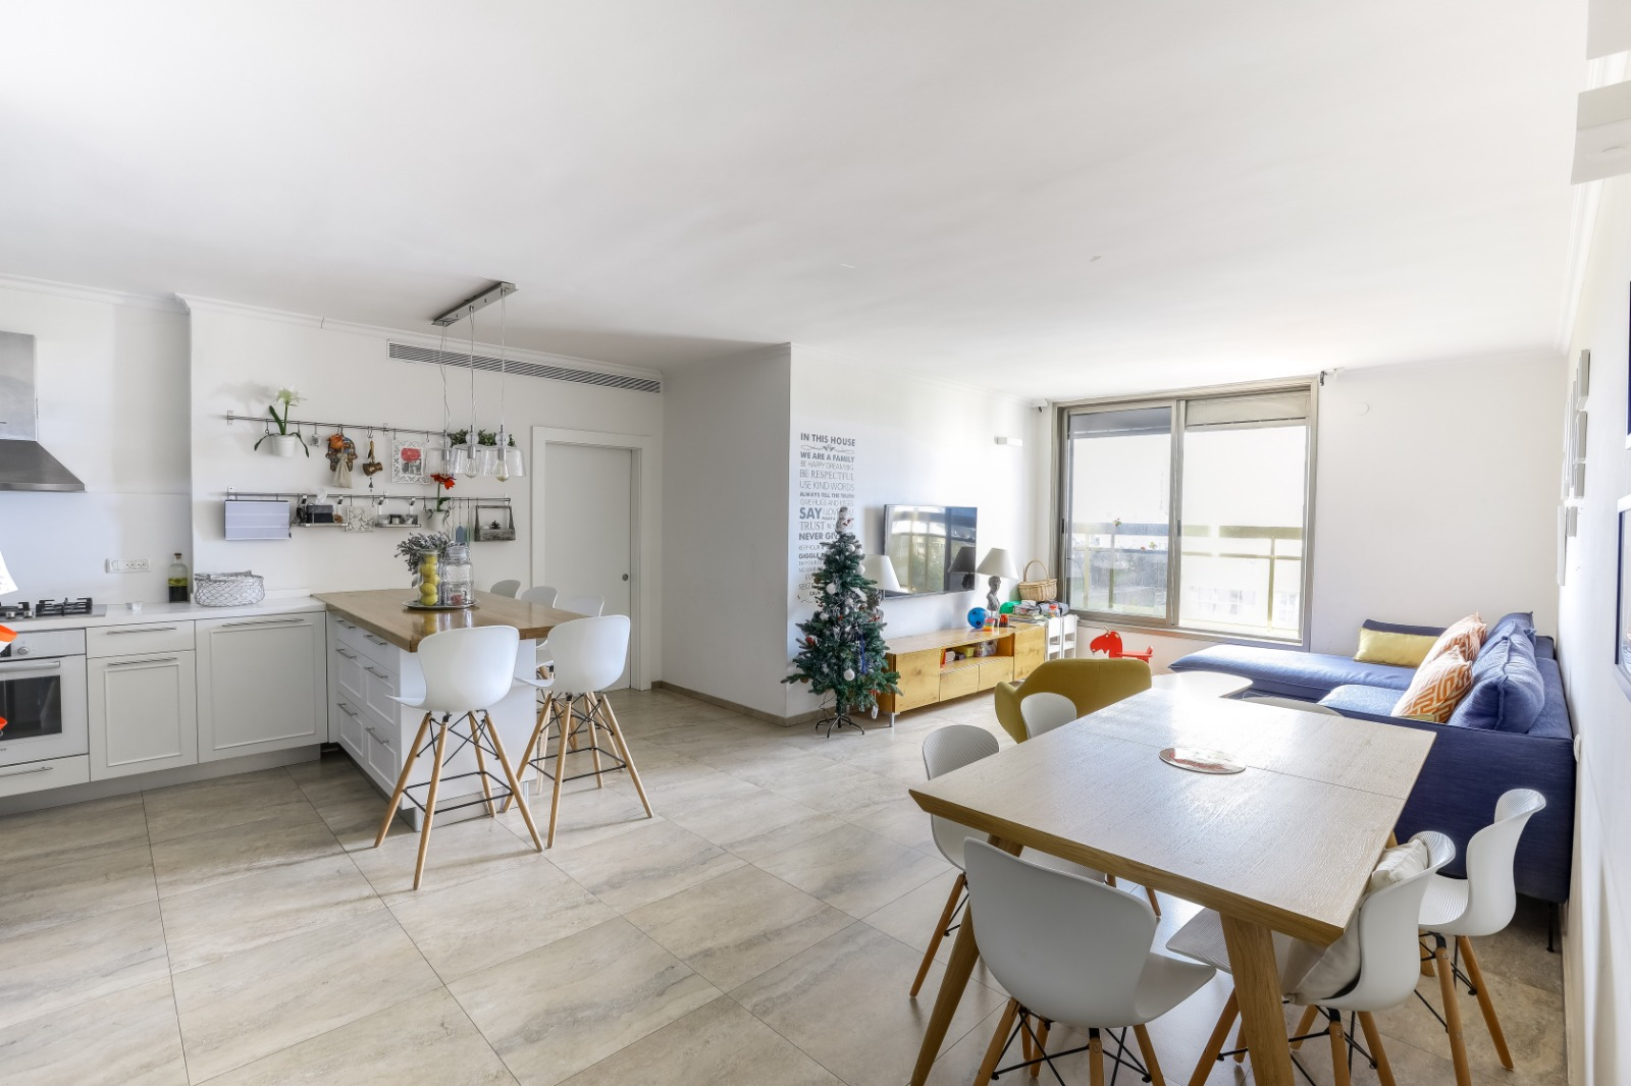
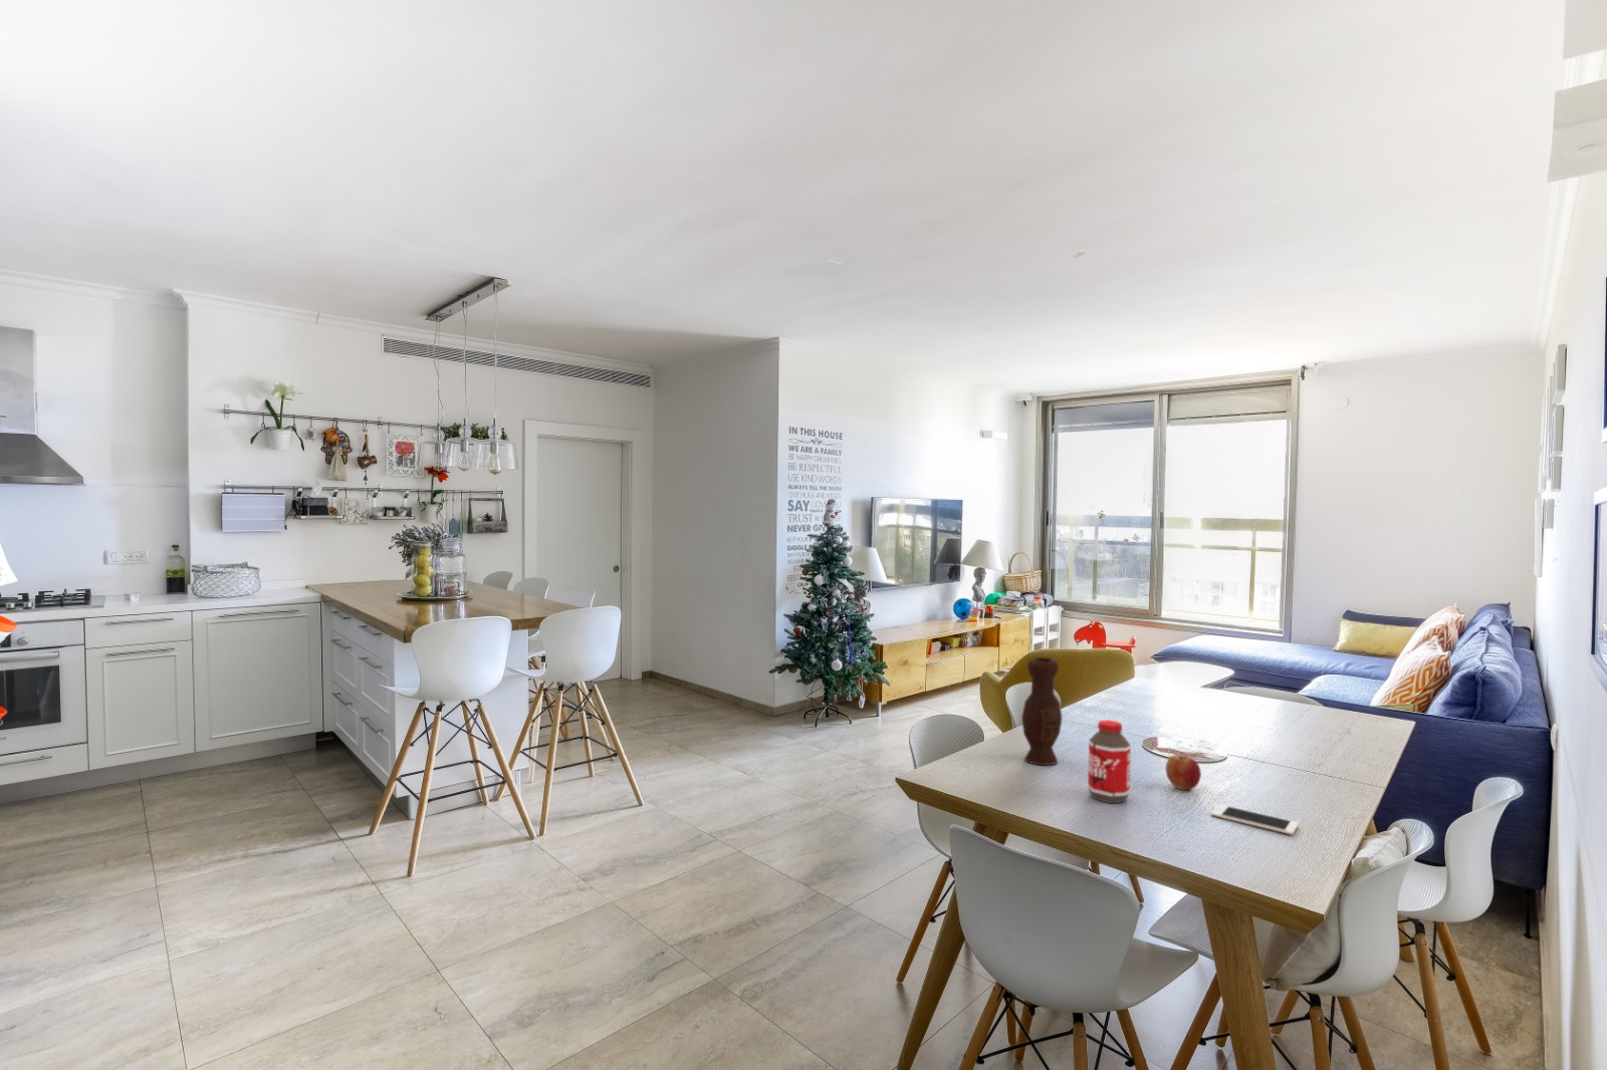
+ bottle (1109, 760)
+ apple (1182, 771)
+ cell phone (1253, 818)
+ vase (1042, 709)
